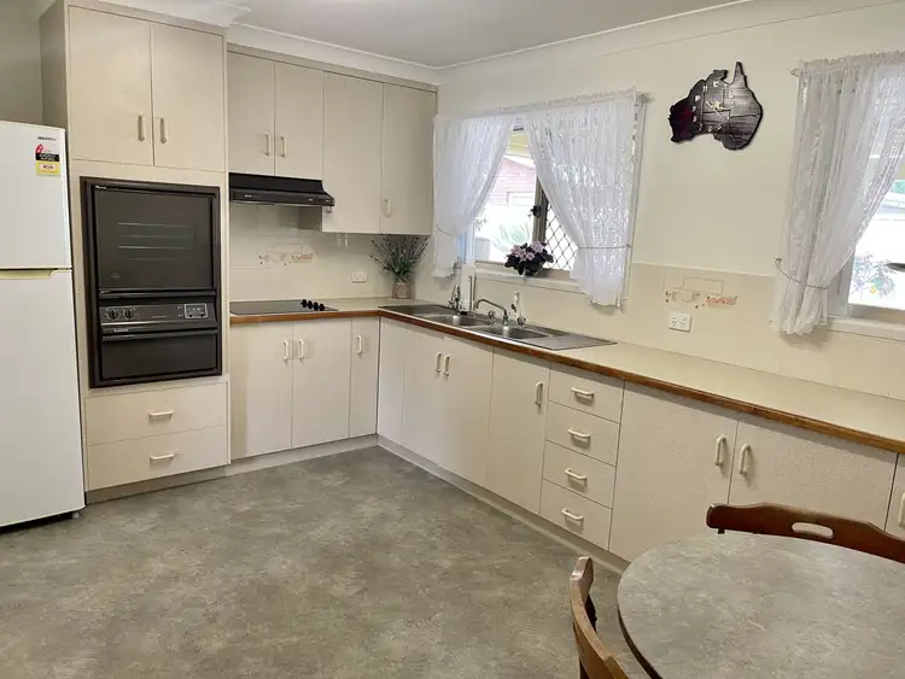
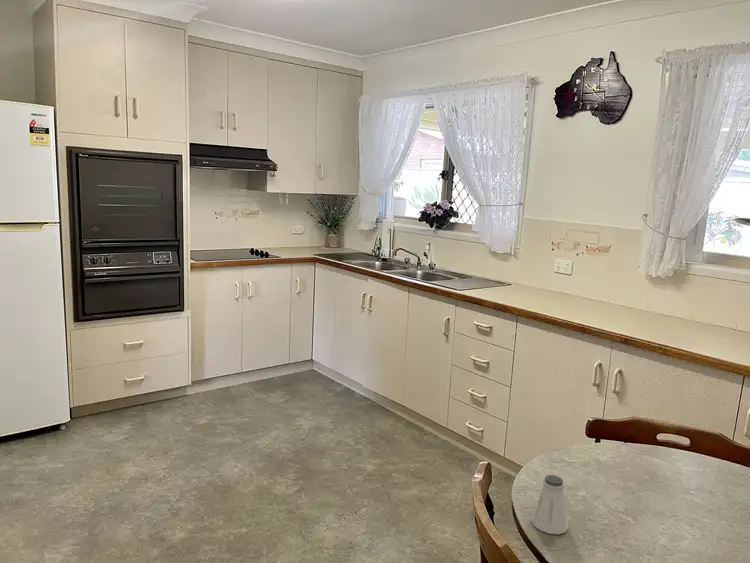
+ saltshaker (551, 501)
